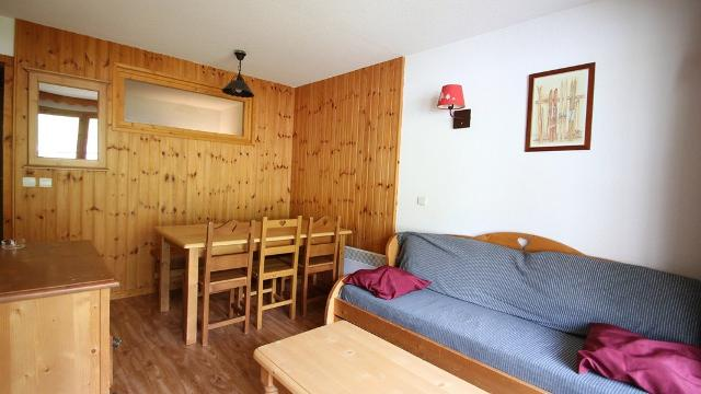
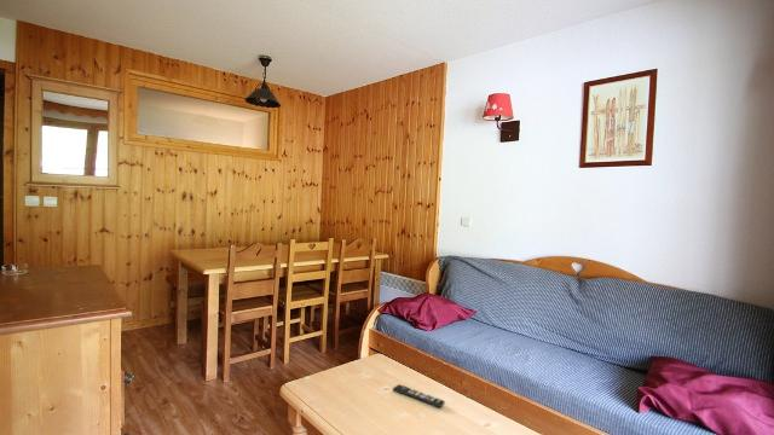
+ remote control (417, 395)
